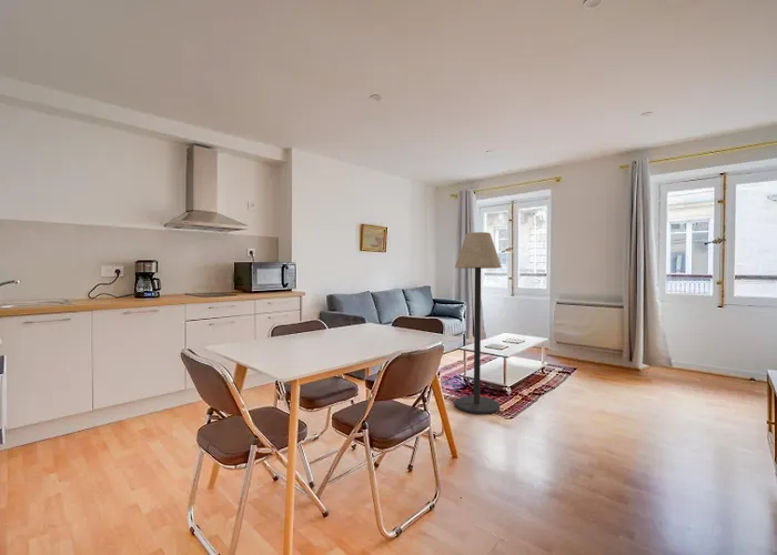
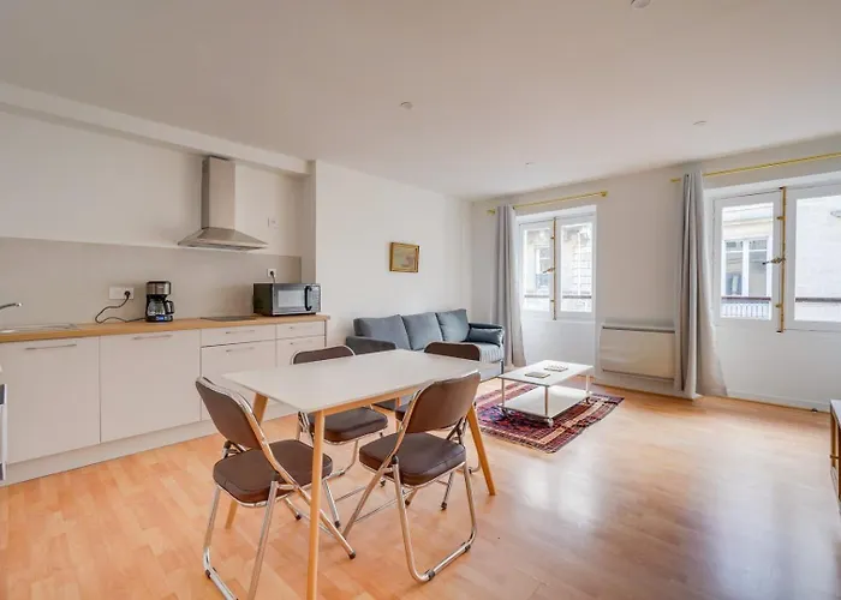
- floor lamp (477, 320)
